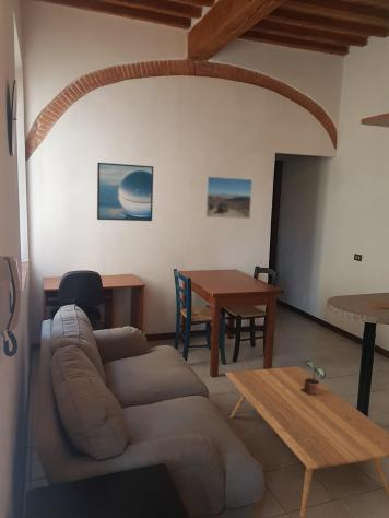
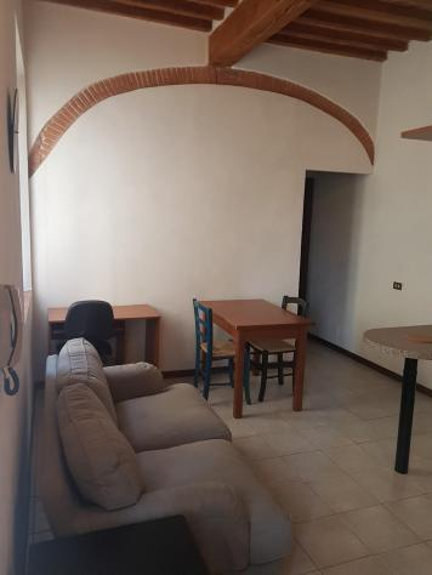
- coffee table (300, 428)
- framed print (228, 198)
- potted plant (314, 377)
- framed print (126, 192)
